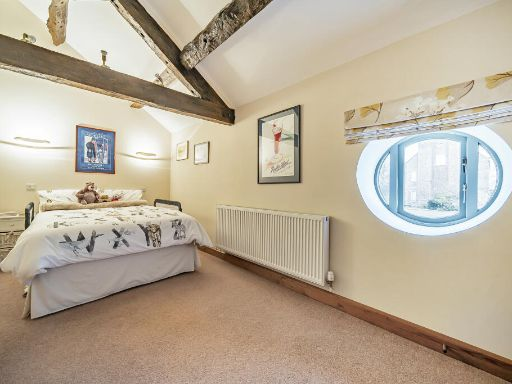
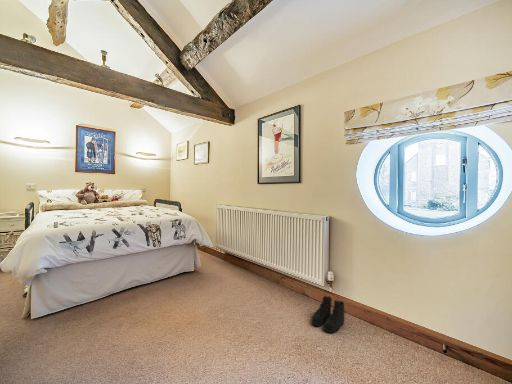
+ boots (328, 311)
